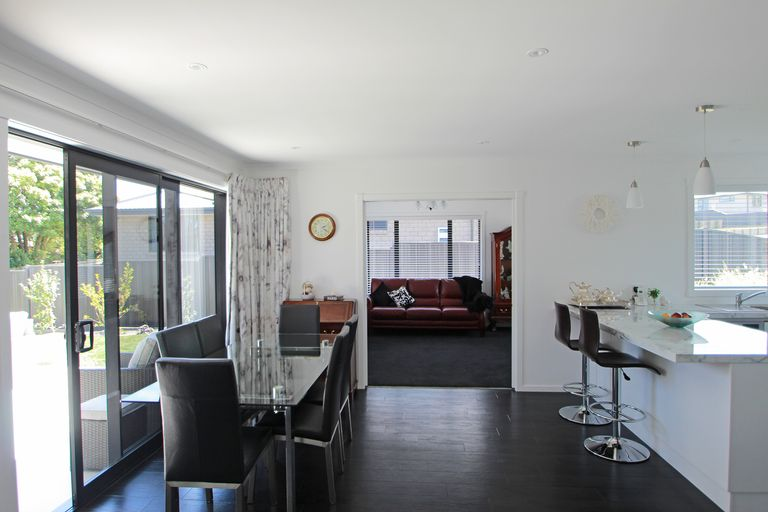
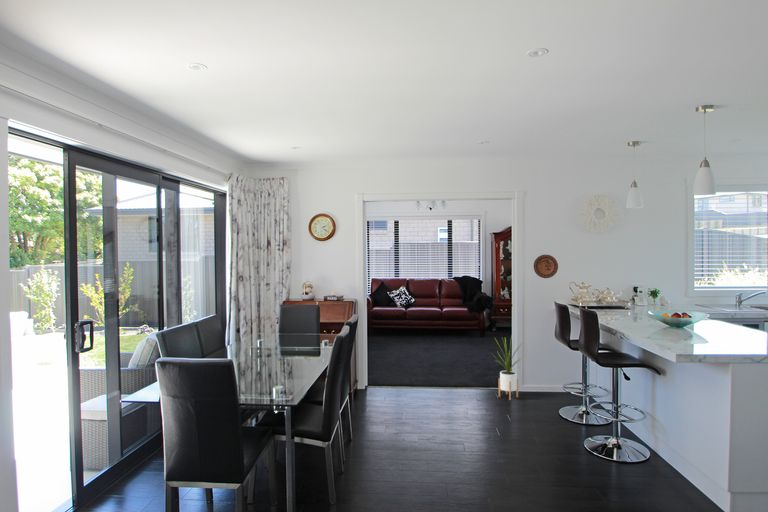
+ house plant (508, 365)
+ decorative plate (545, 266)
